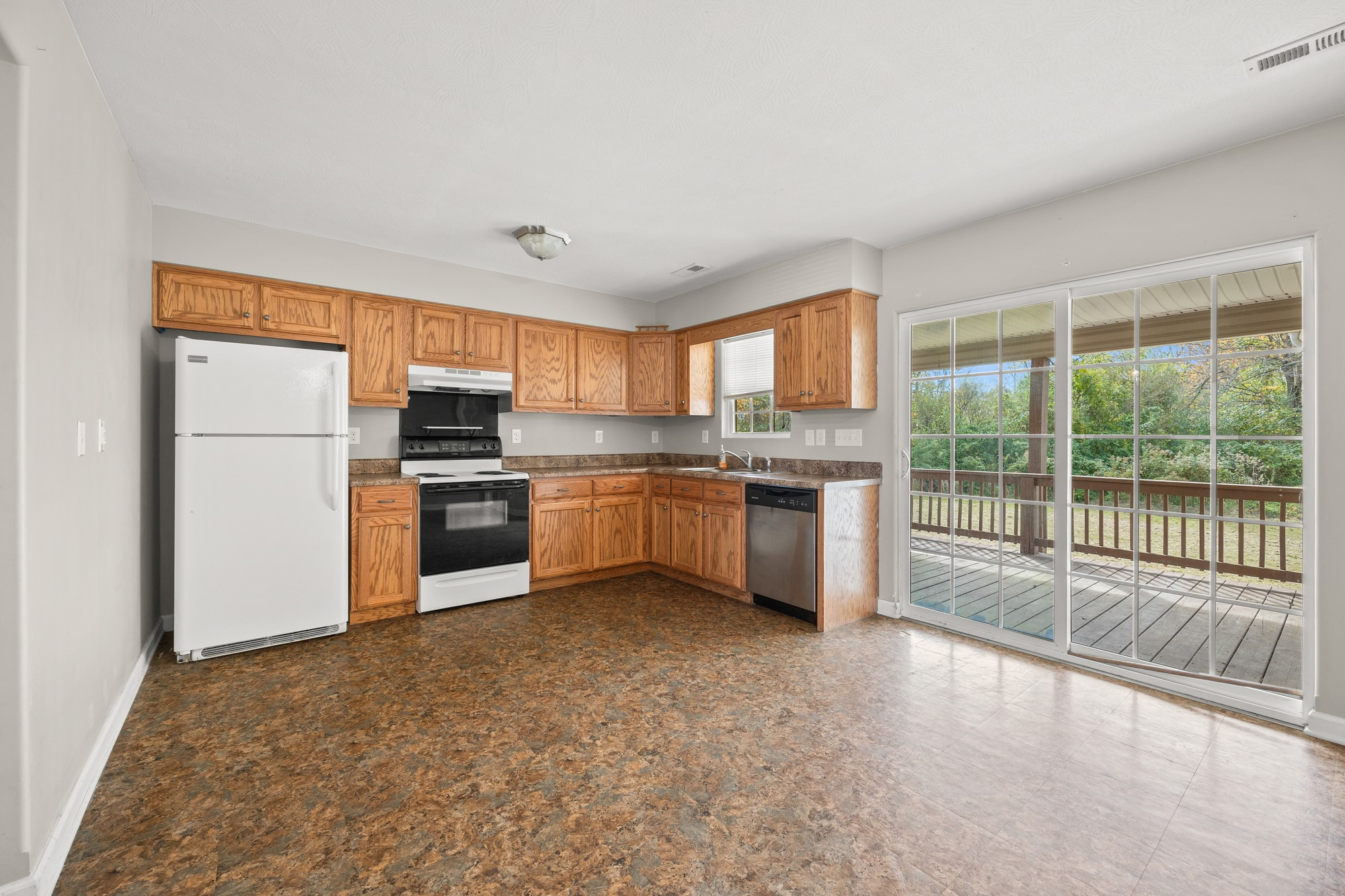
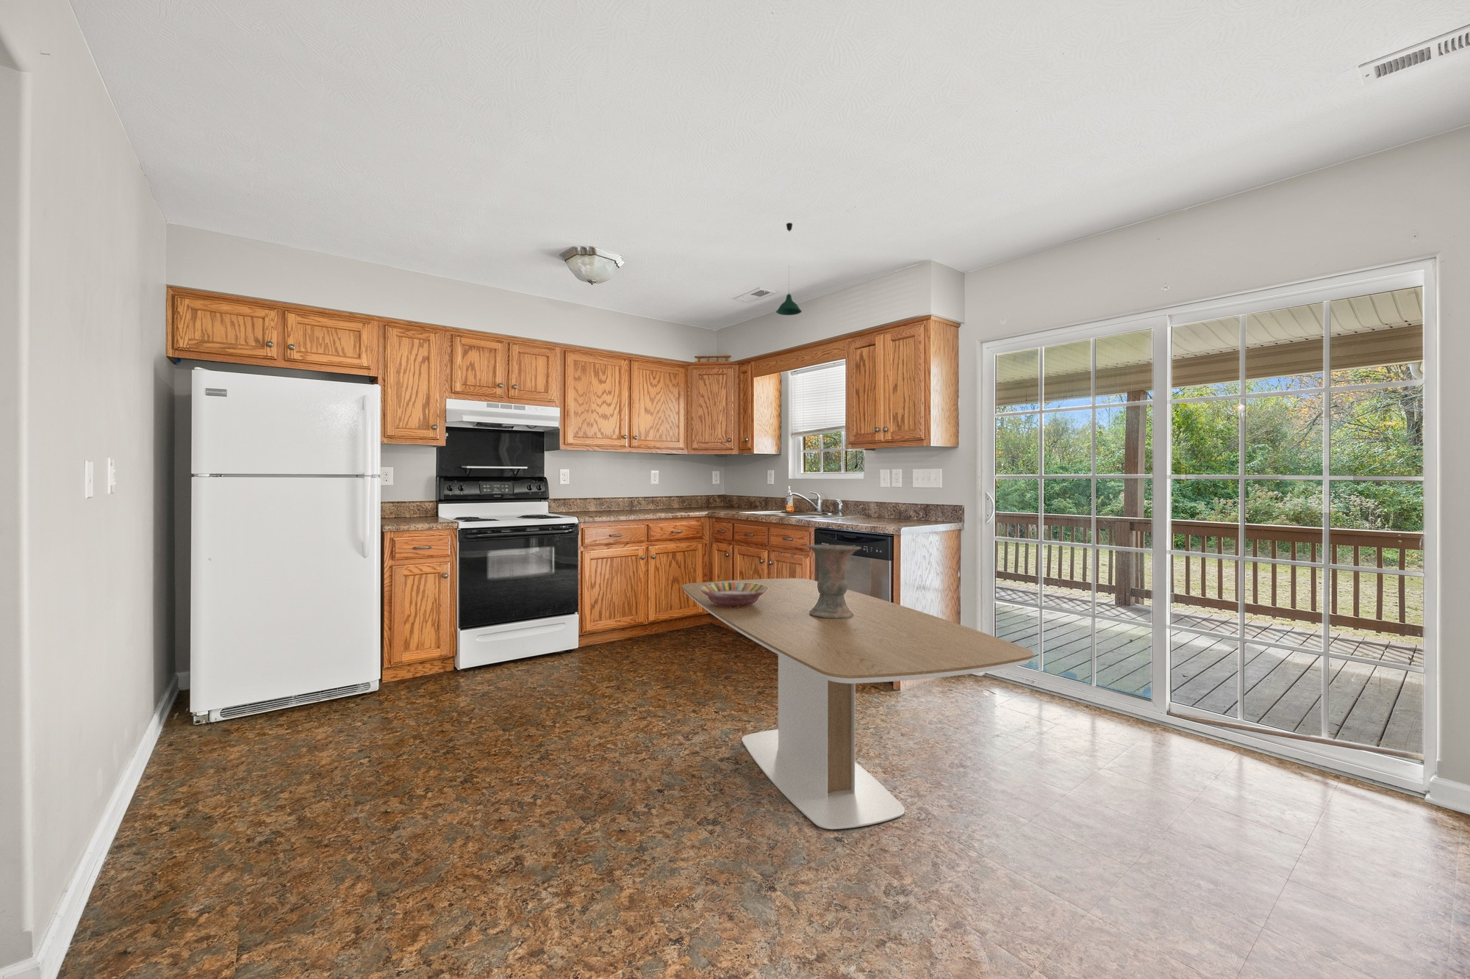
+ dining table (813, 689)
+ vase (833, 579)
+ pendant light (789, 268)
+ serving bowl (733, 595)
